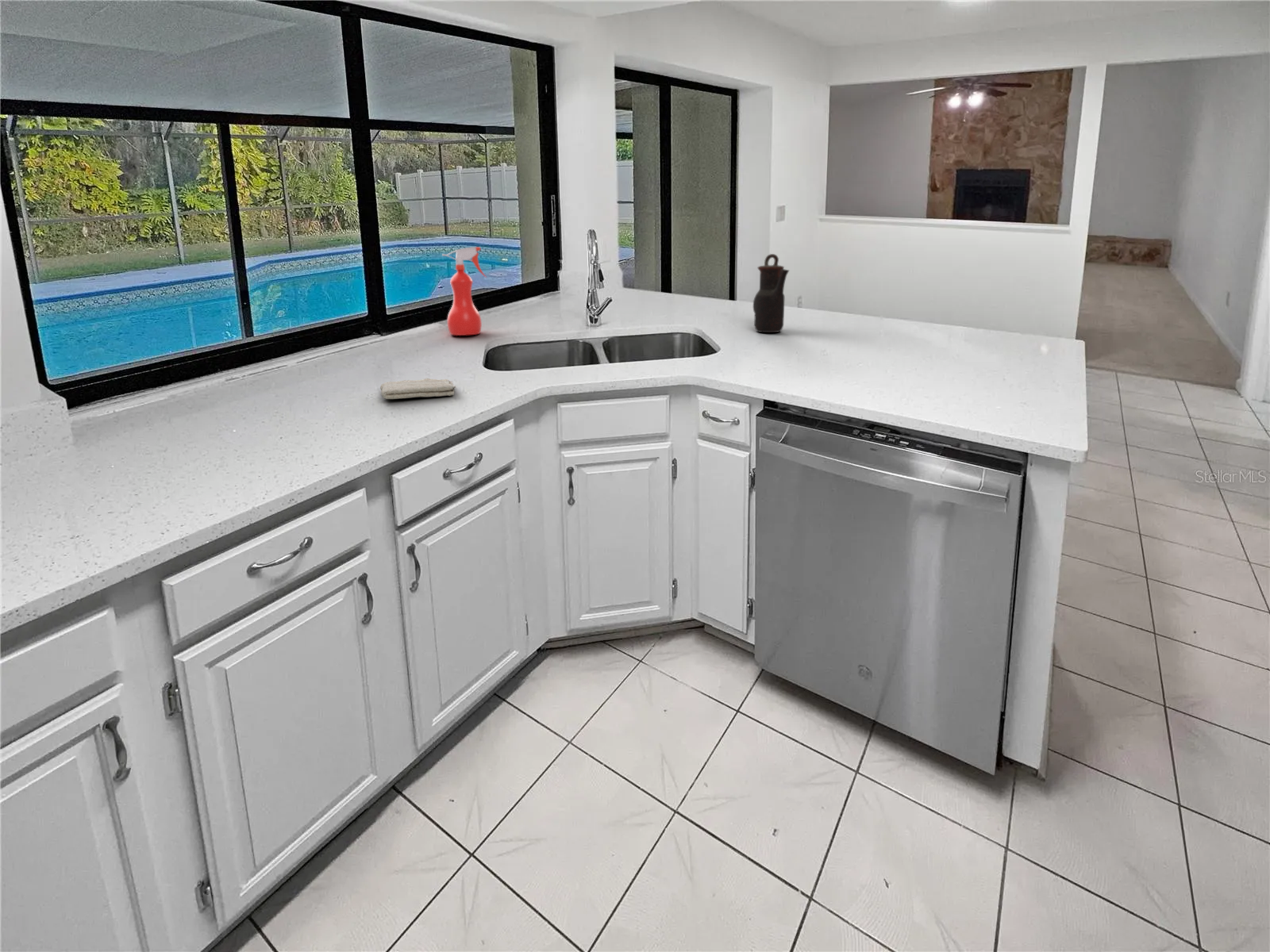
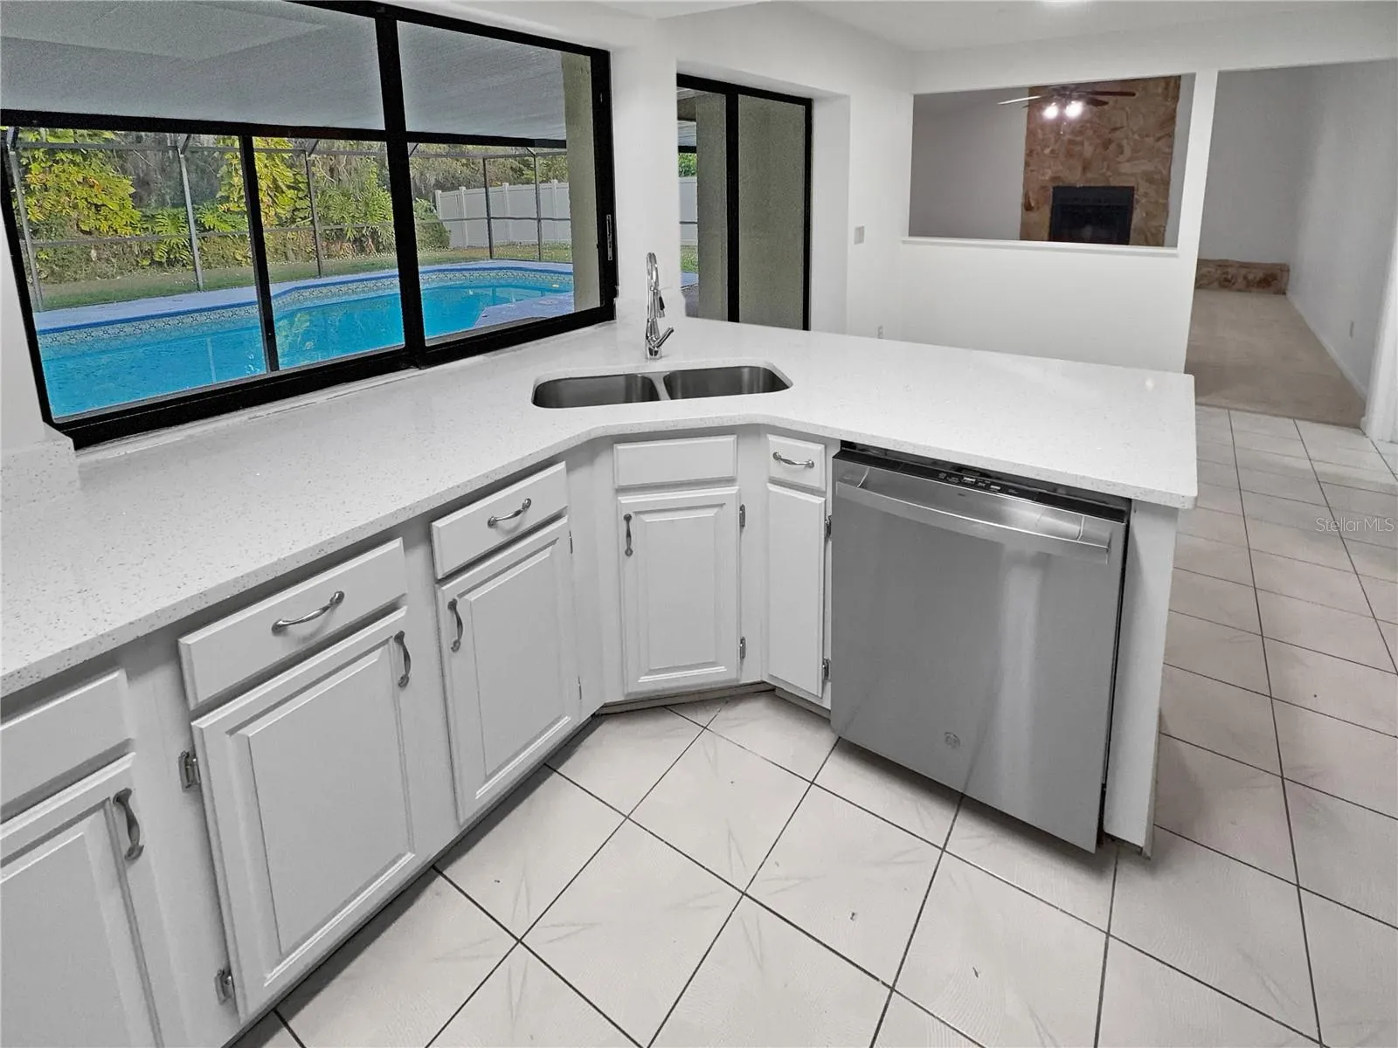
- spray bottle (466, 290)
- washcloth (418, 388)
- teapot (770, 293)
